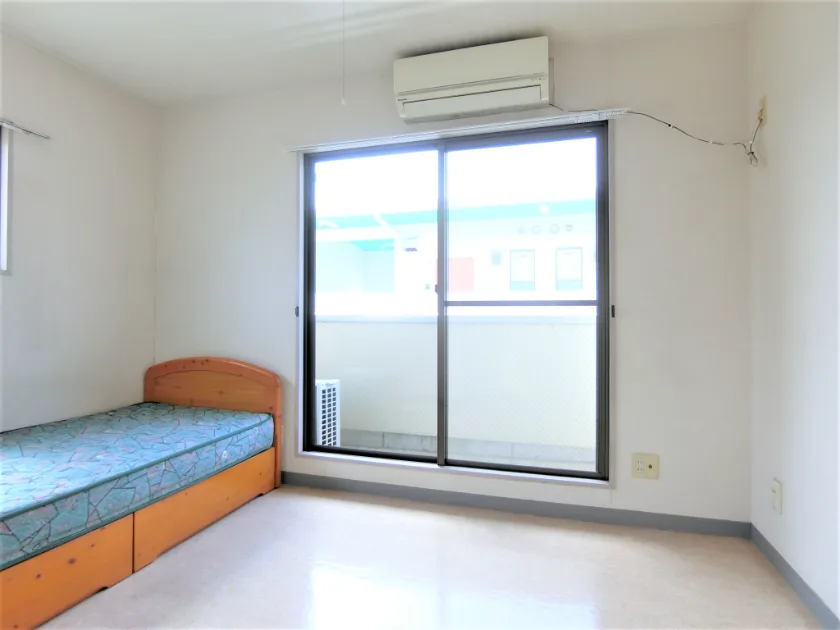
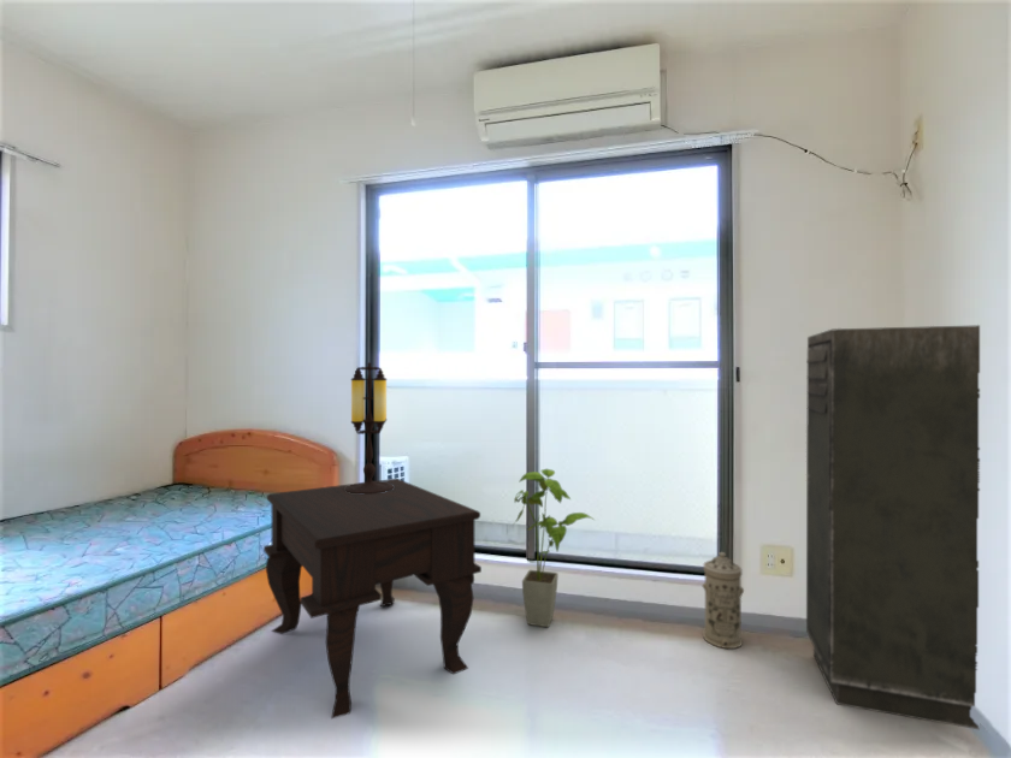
+ side table (368, 574)
+ house plant (548, 547)
+ storage cabinet (881, 509)
+ table lamp (368, 428)
+ water filter (722, 596)
